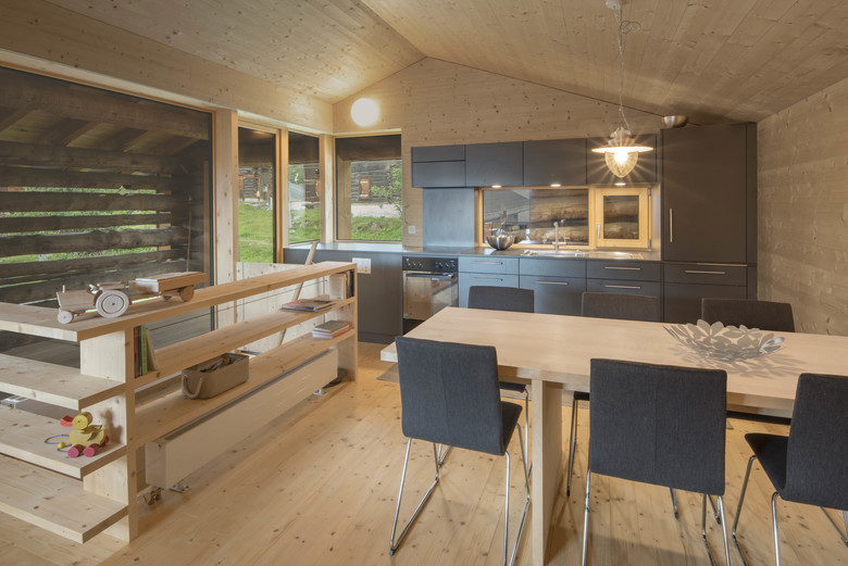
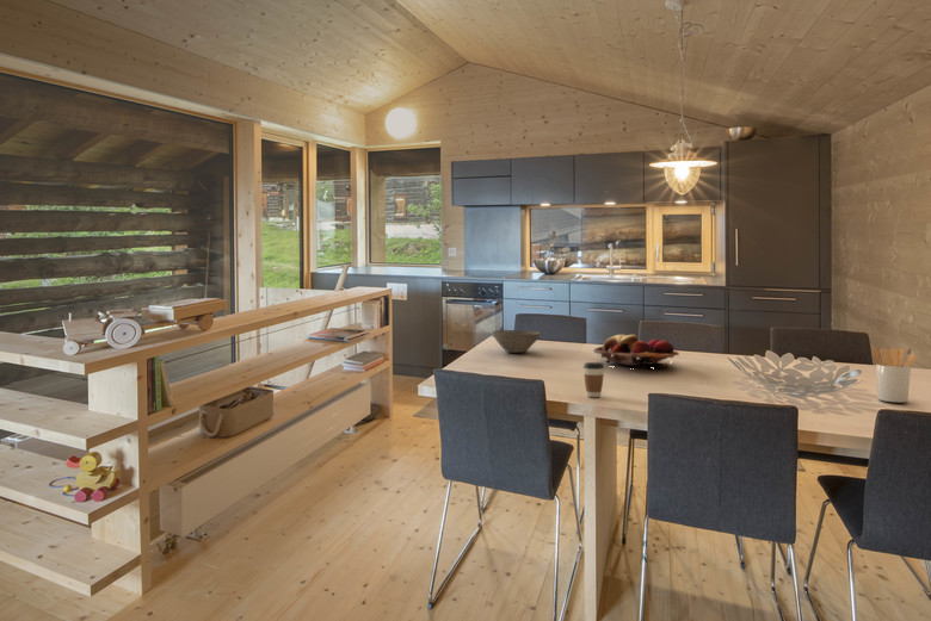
+ coffee cup (593, 379)
+ fruit basket (634, 349)
+ utensil holder (892, 372)
+ bowl (516, 341)
